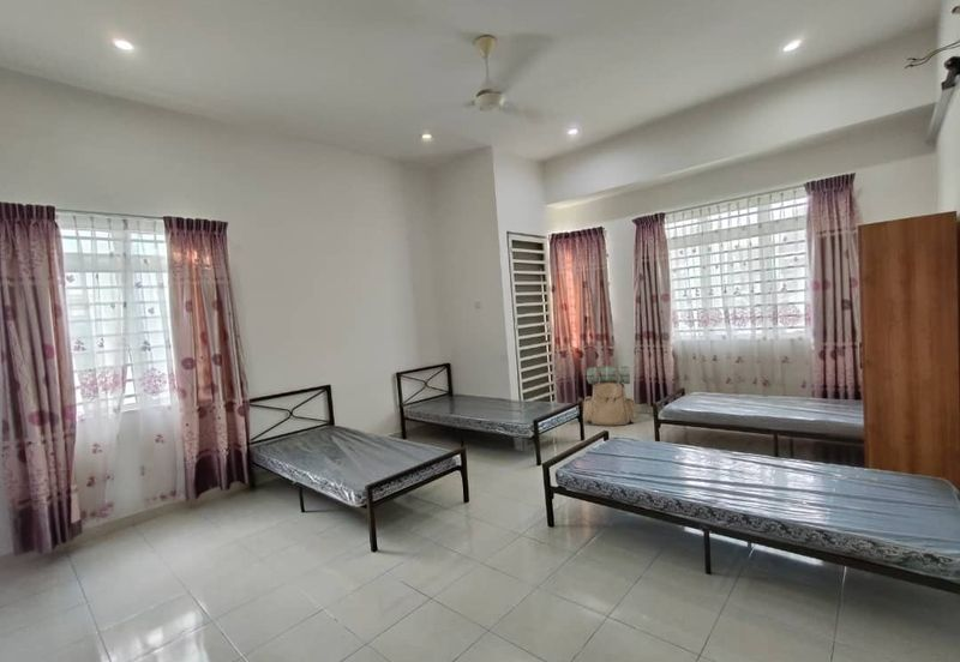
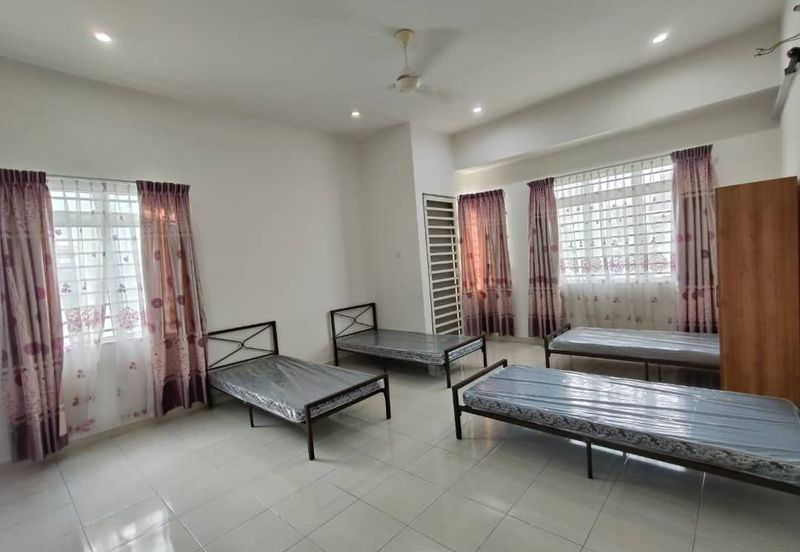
- backpack (610, 393)
